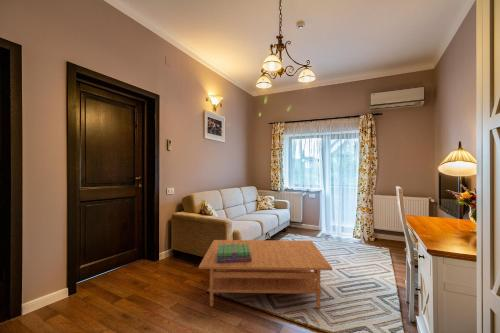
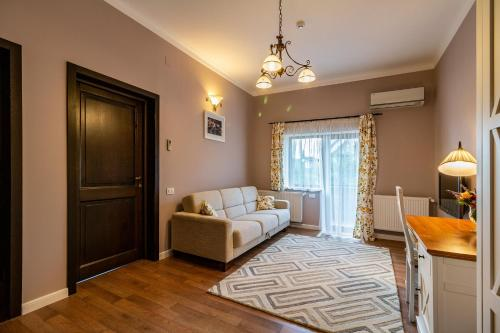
- stack of books (233, 252)
- coffee table (263, 270)
